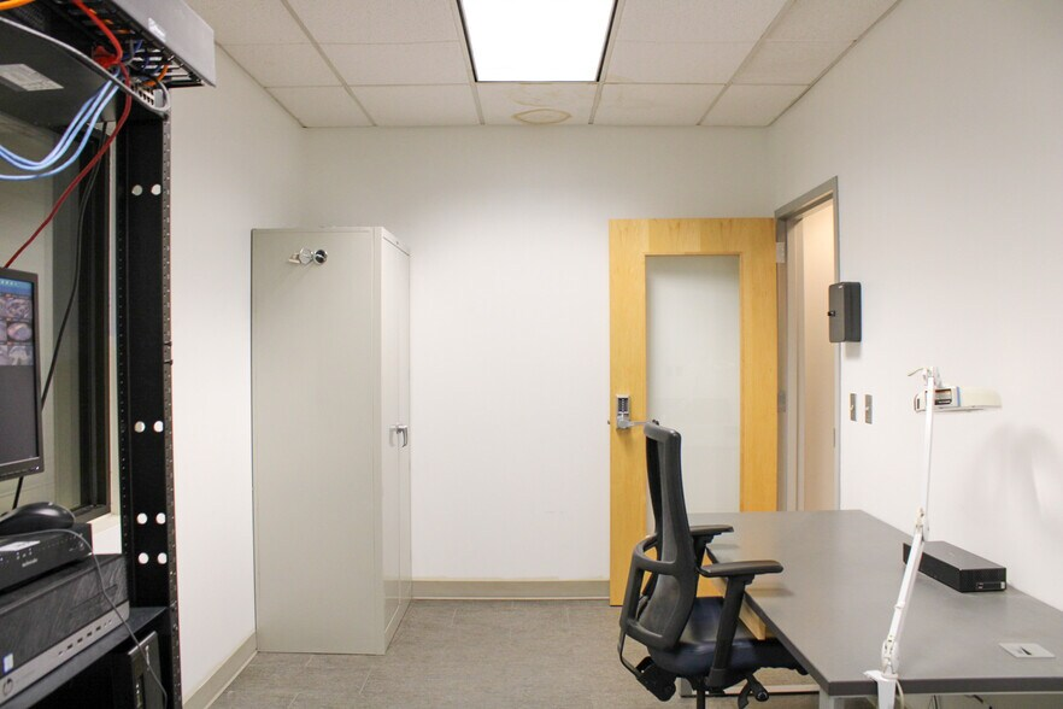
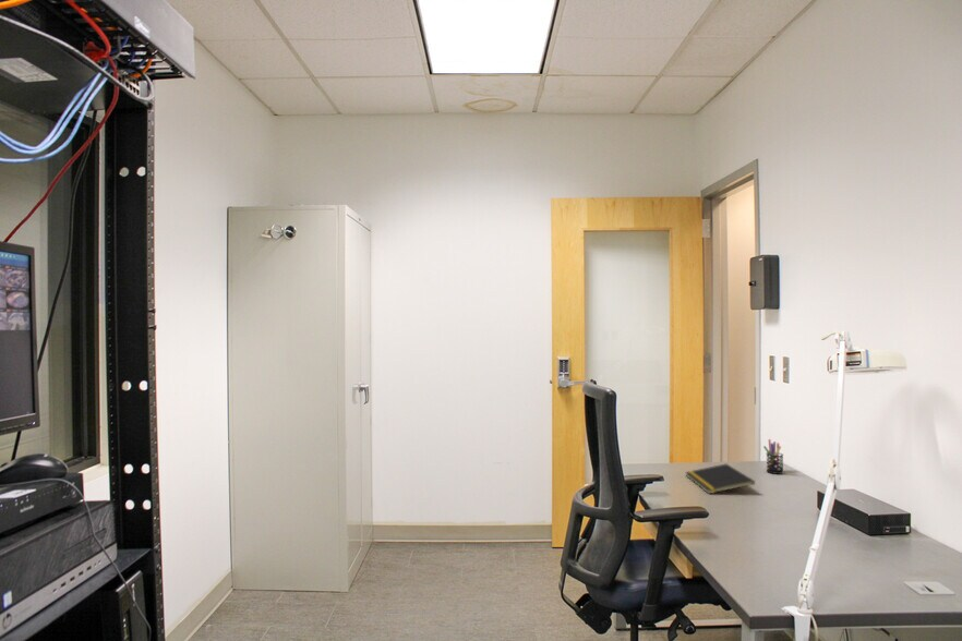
+ notepad (718, 477)
+ pen holder (772, 456)
